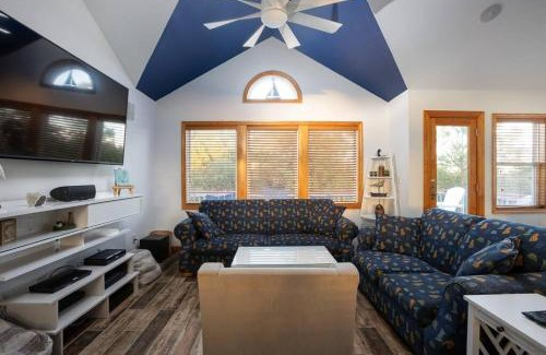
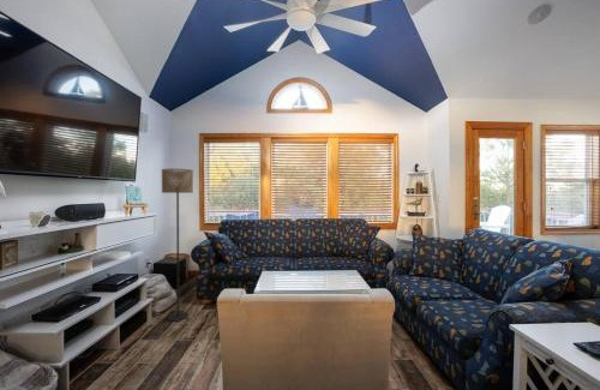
+ floor lamp (178, 242)
